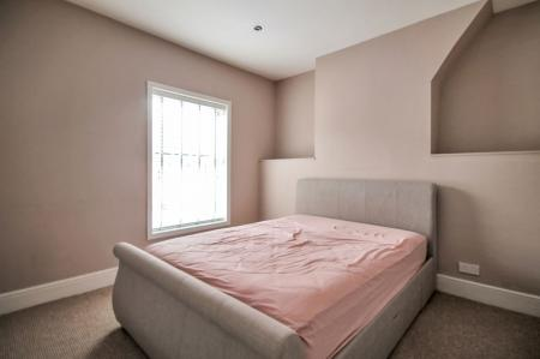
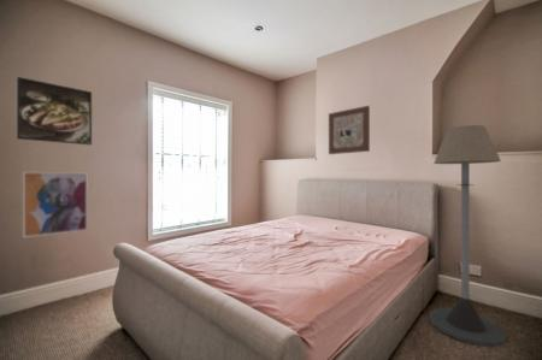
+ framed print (57, 113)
+ wall art (347, 131)
+ floor lamp (465, 228)
+ wall art (57, 202)
